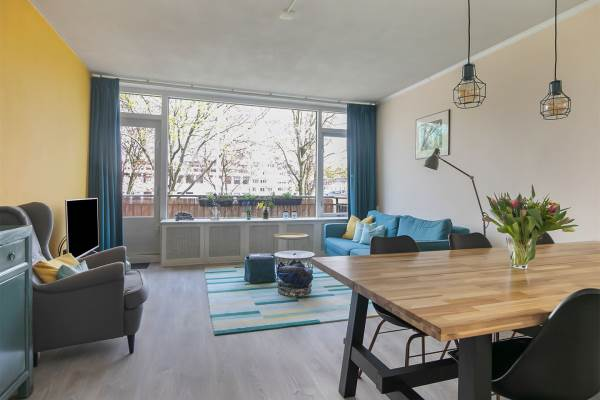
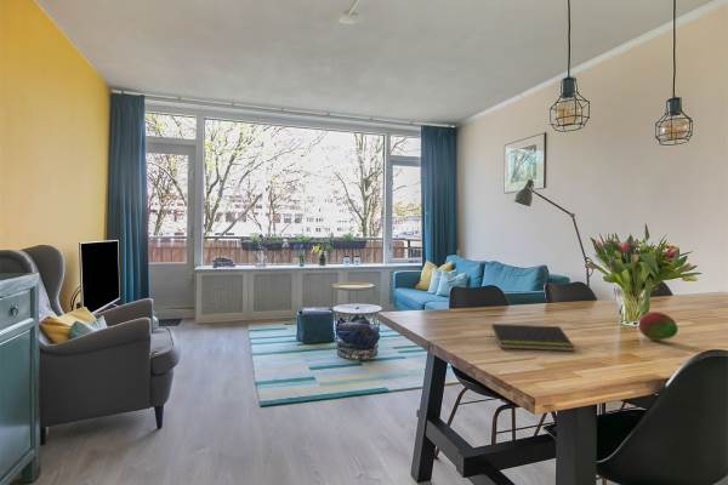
+ notepad (530, 336)
+ fruit (656, 326)
